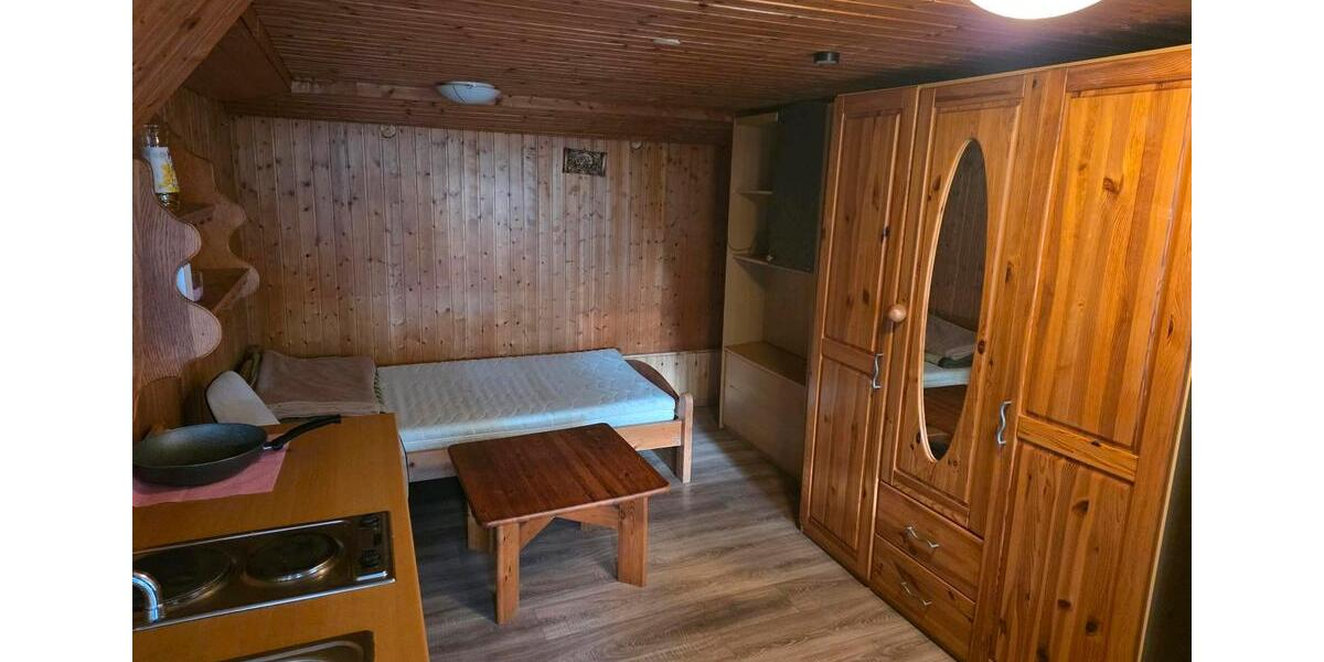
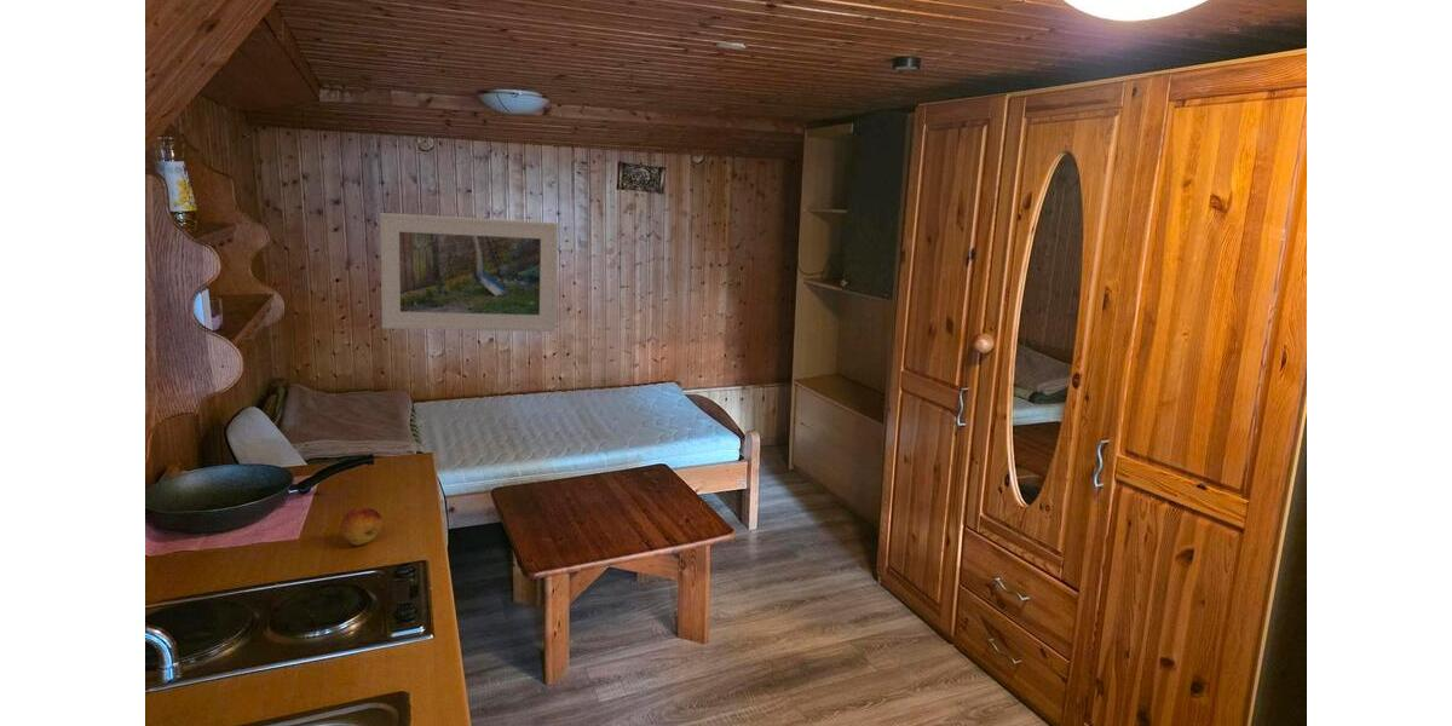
+ fruit (361, 525)
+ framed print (471, 273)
